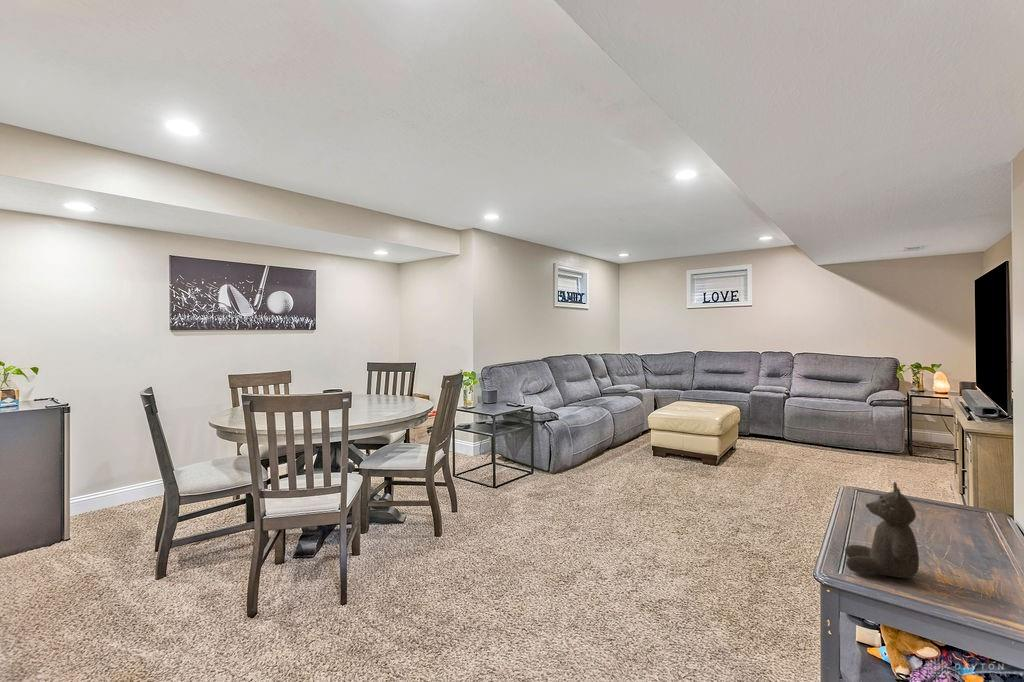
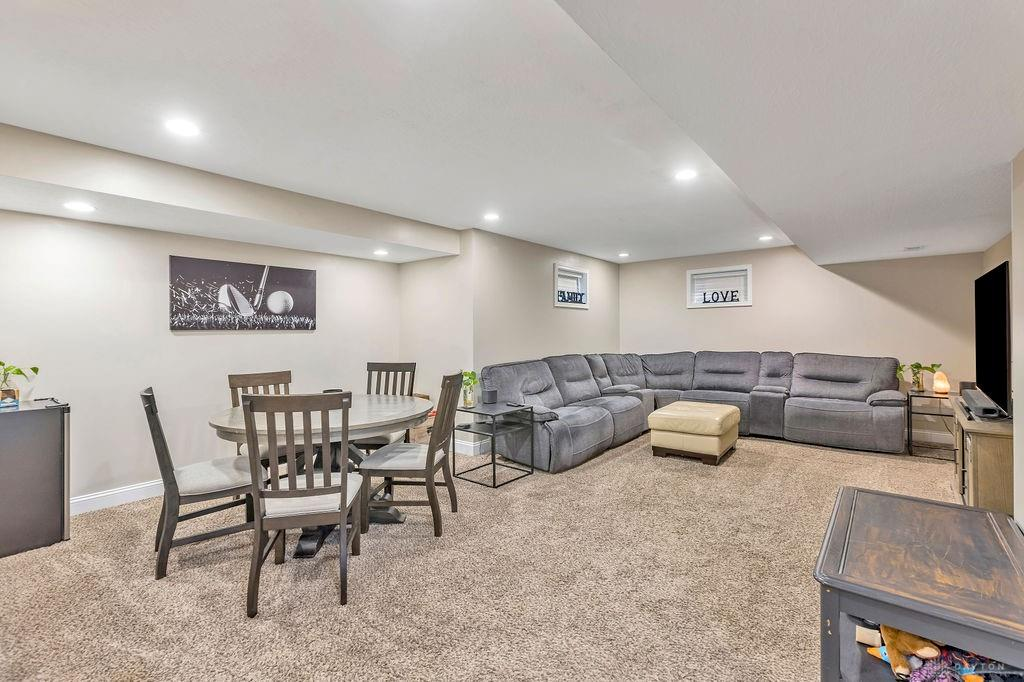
- teddy bear (880, 526)
